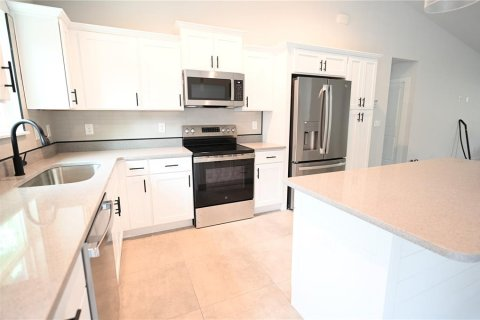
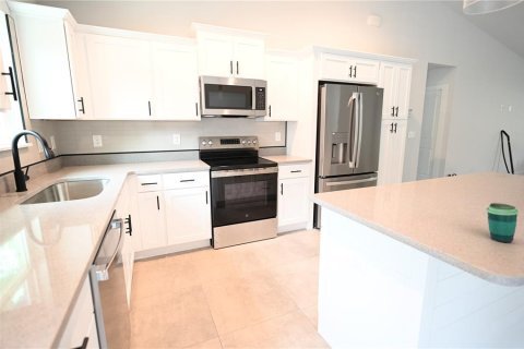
+ cup (500, 222)
